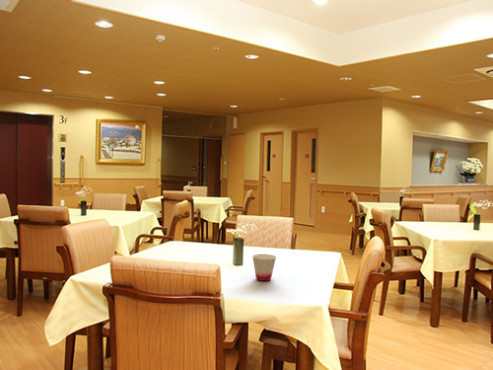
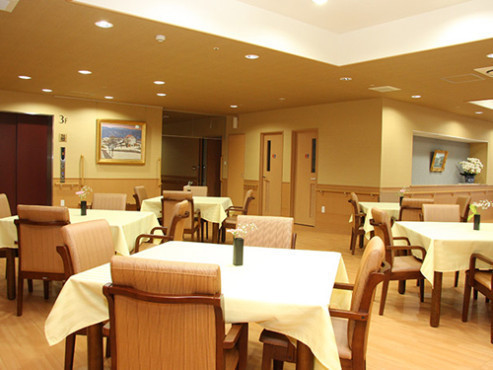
- cup (263, 267)
